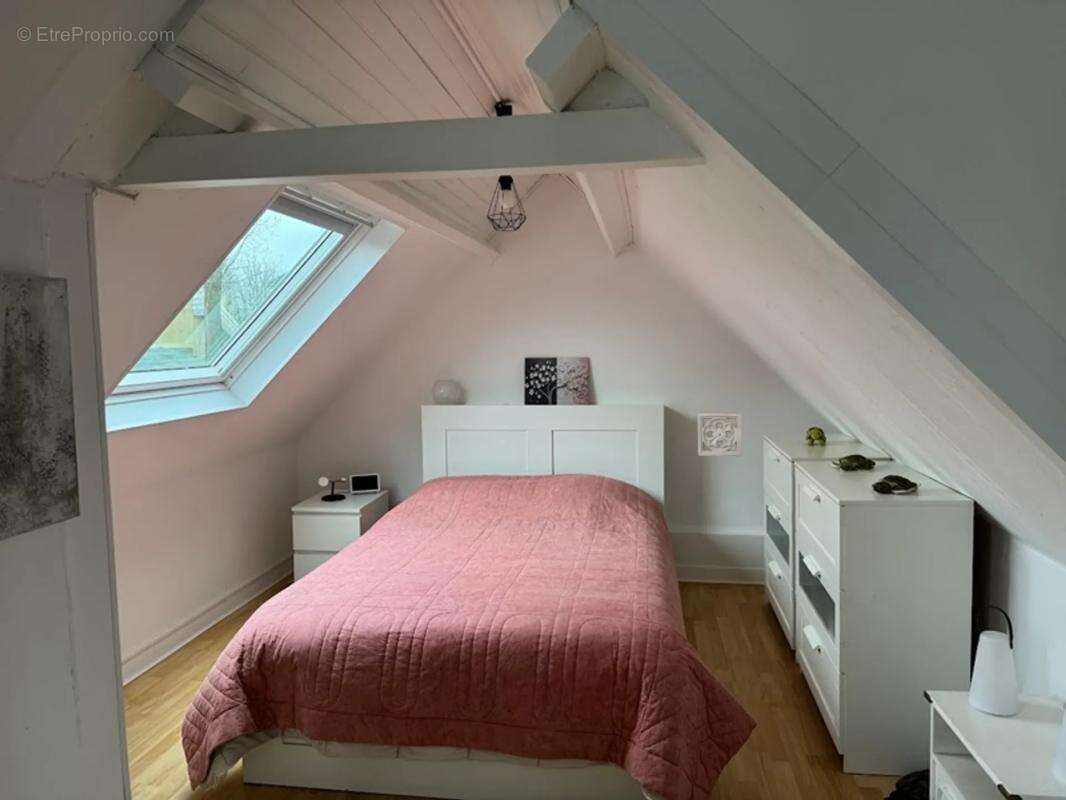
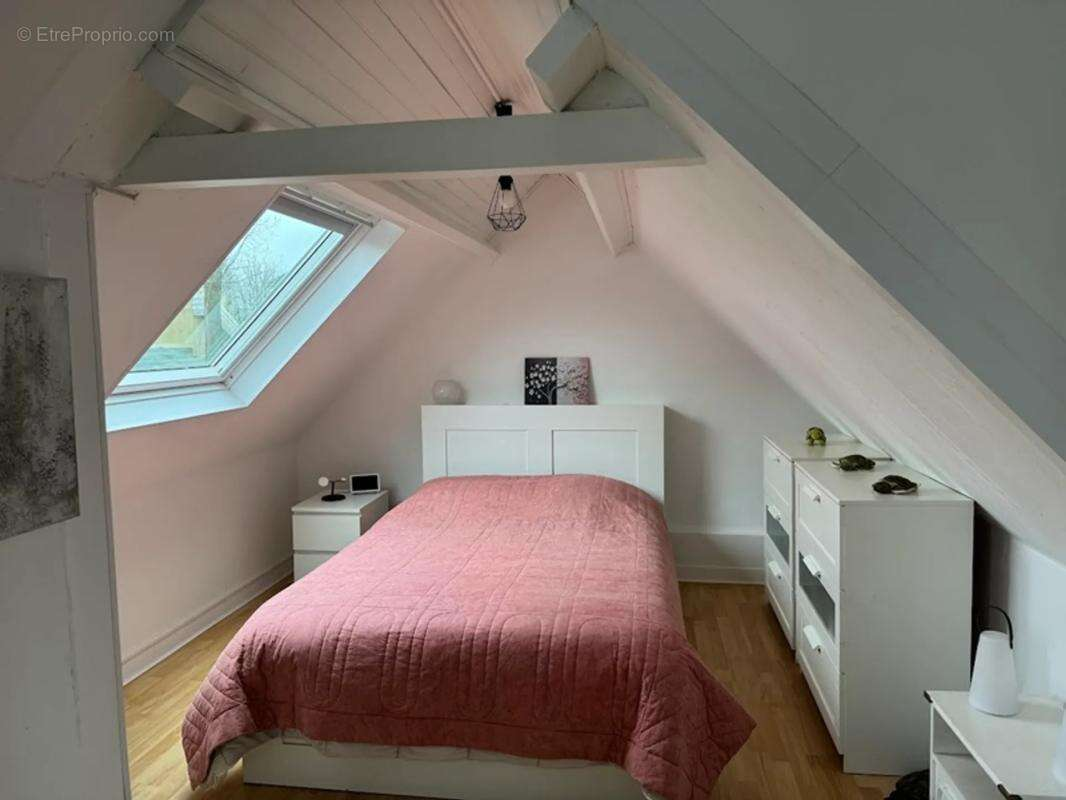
- wall ornament (719, 435)
